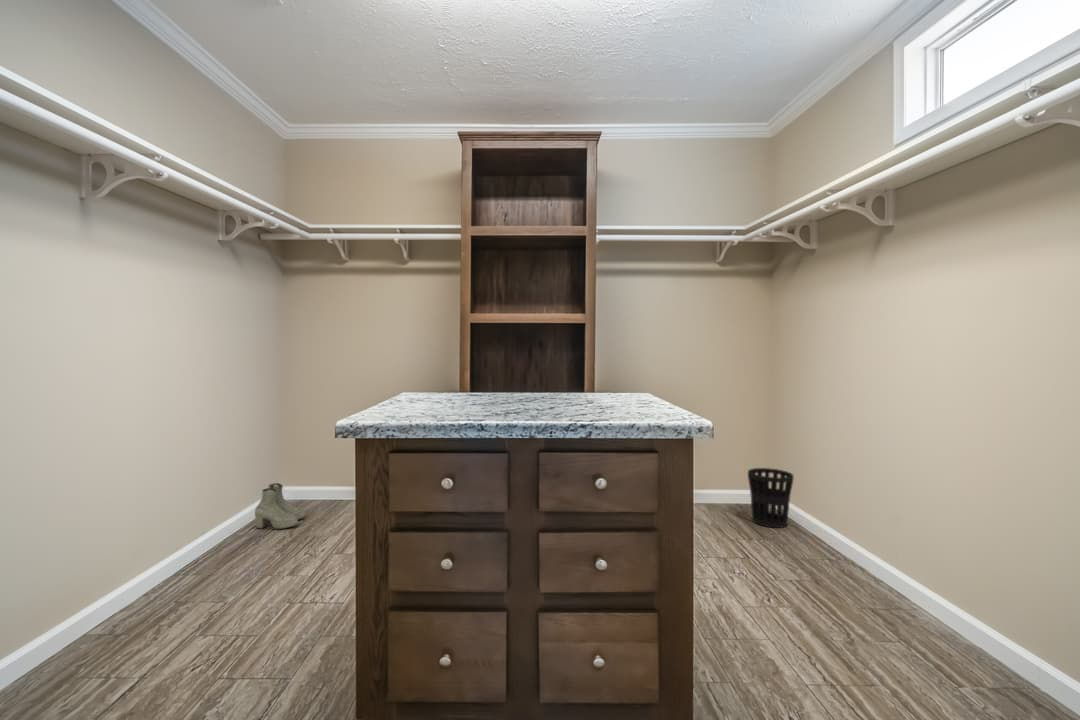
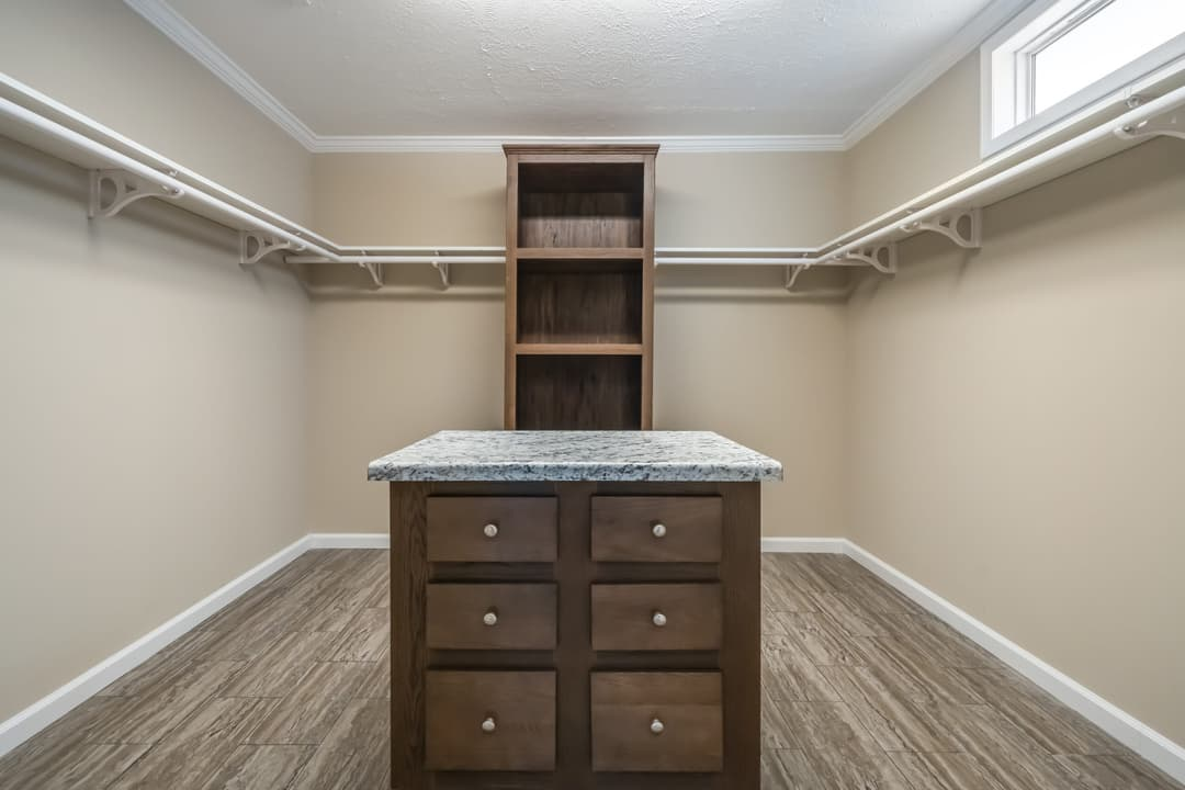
- boots (280, 504)
- wastebasket (769, 497)
